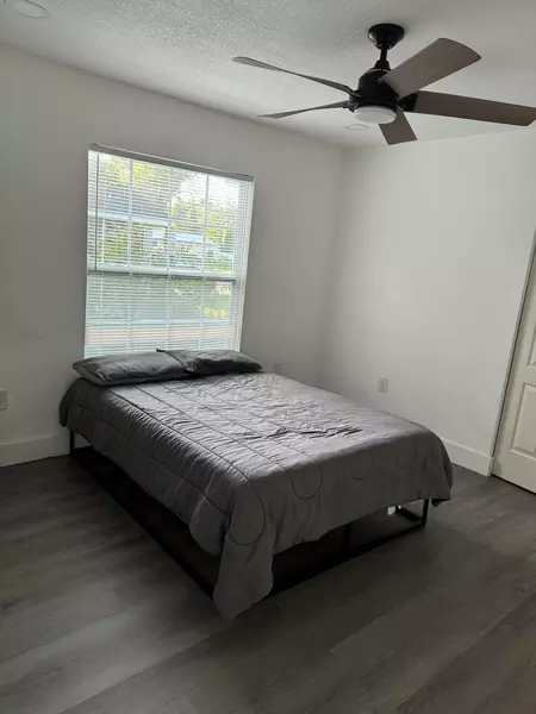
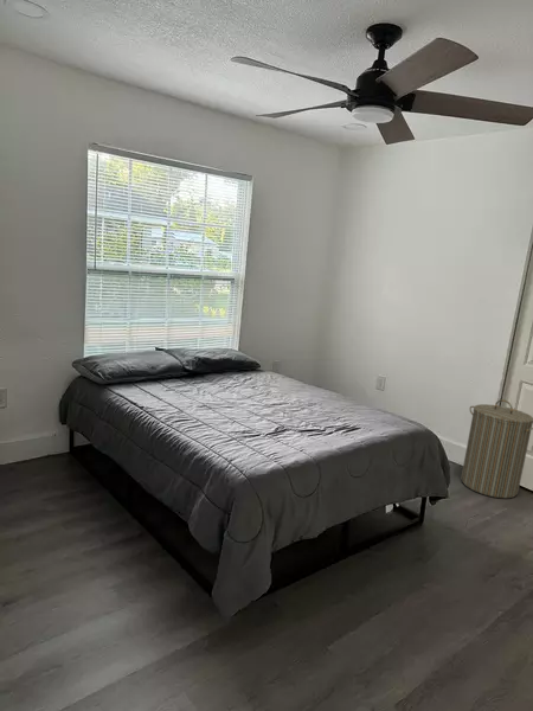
+ laundry hamper (496, 443)
